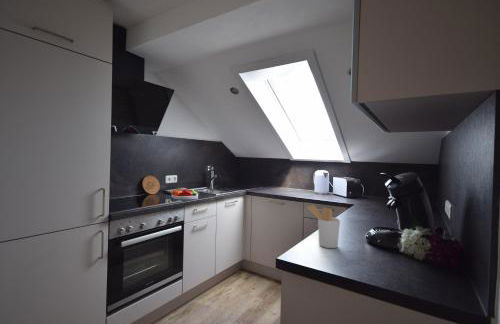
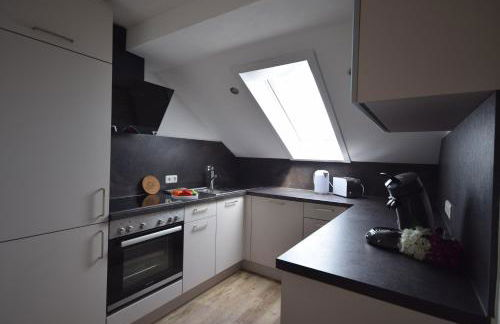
- utensil holder (322, 224)
